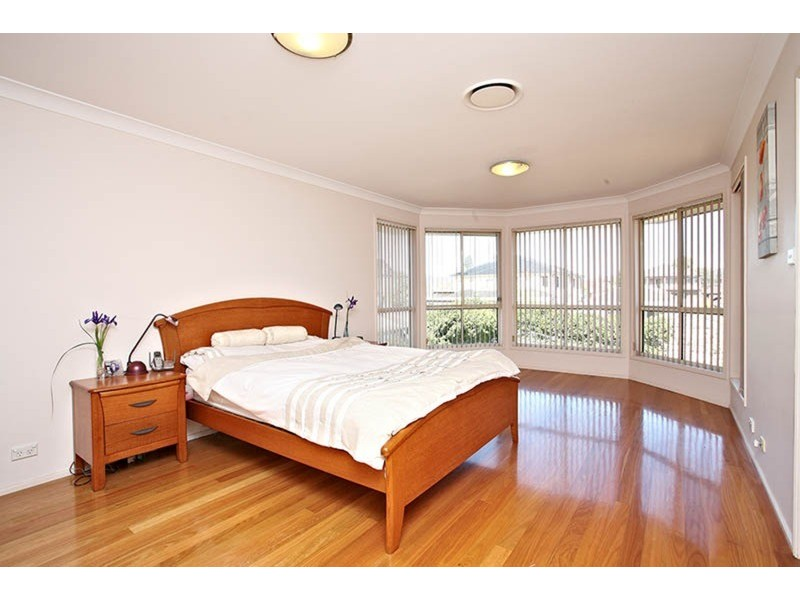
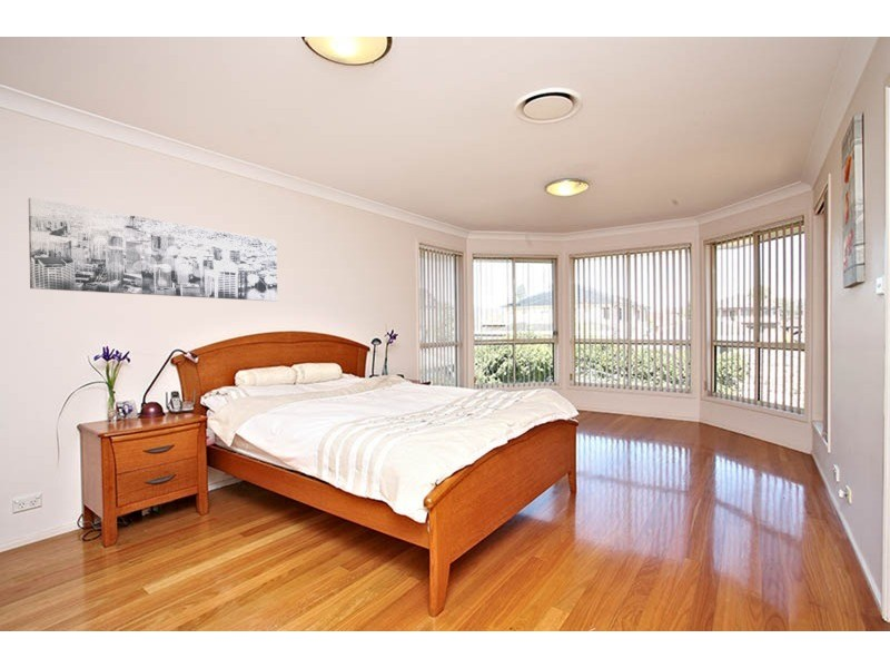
+ wall art (177, 259)
